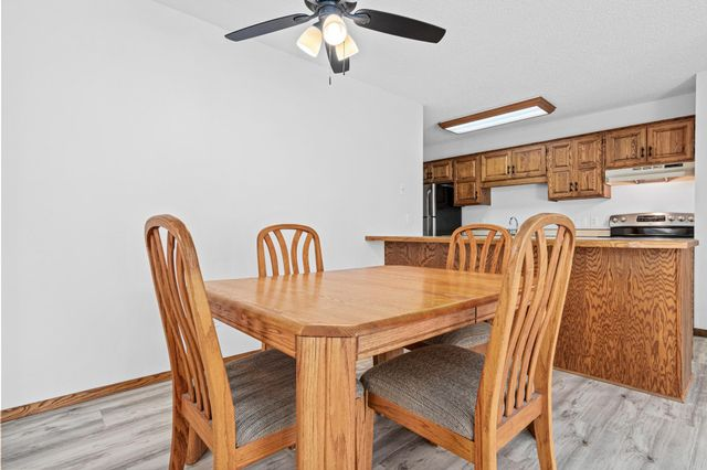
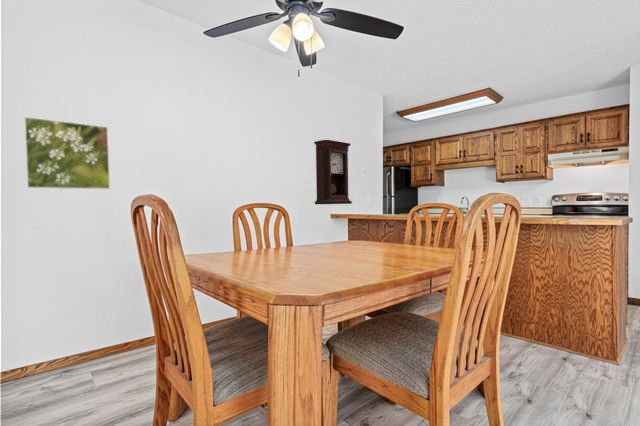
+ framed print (69, 155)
+ pendulum clock (334, 173)
